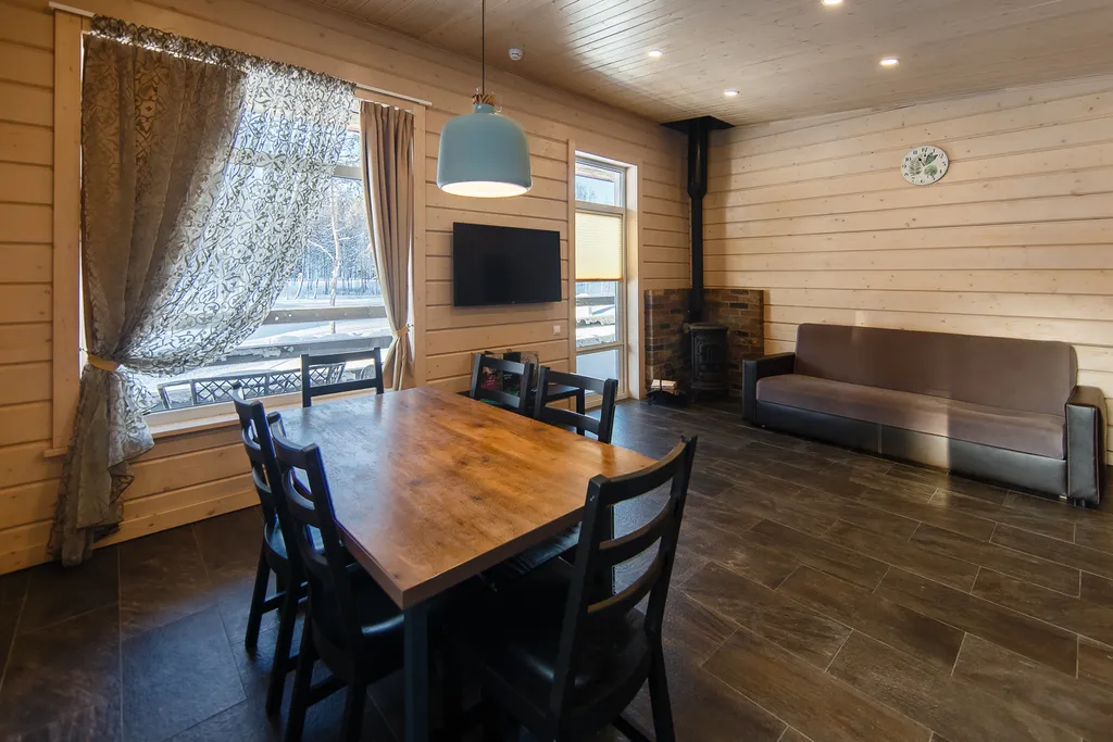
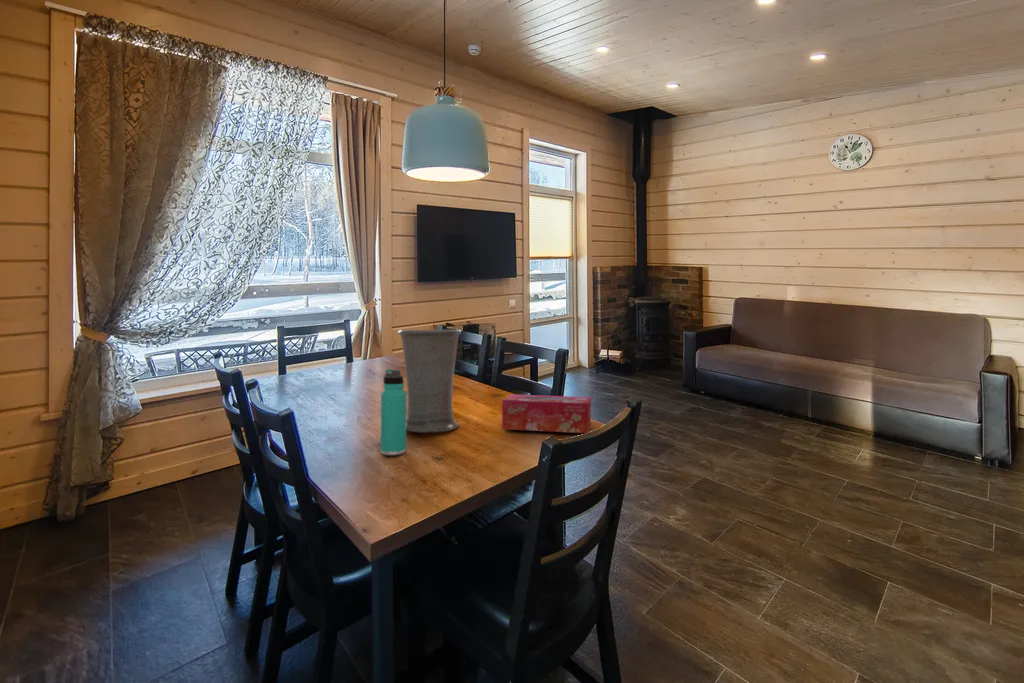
+ vase (429, 378)
+ thermos bottle (393, 411)
+ tissue box (547, 412)
